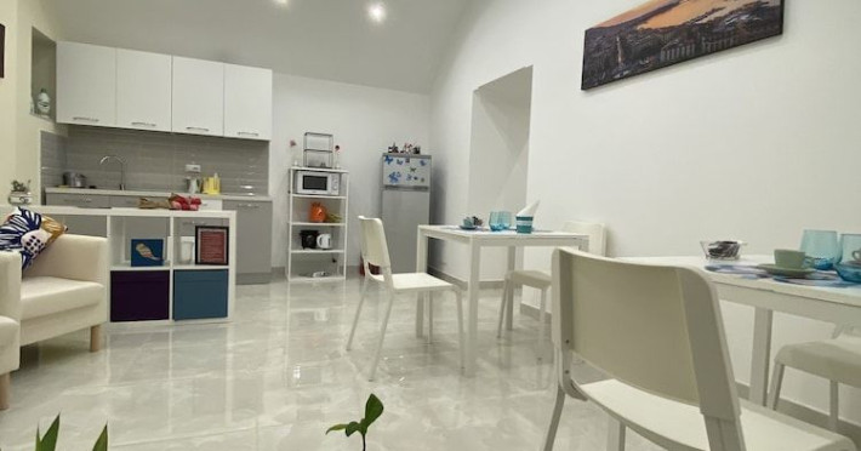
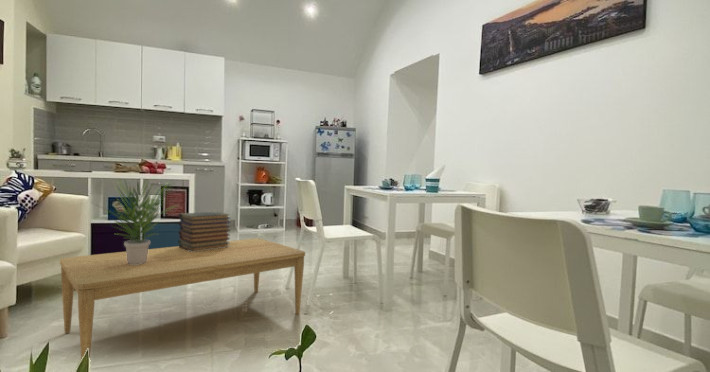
+ potted plant (139, 220)
+ coffee table (193, 283)
+ book stack (204, 230)
